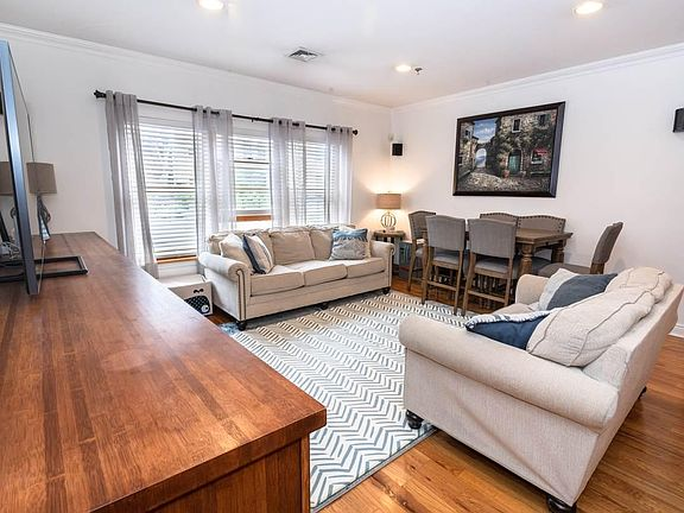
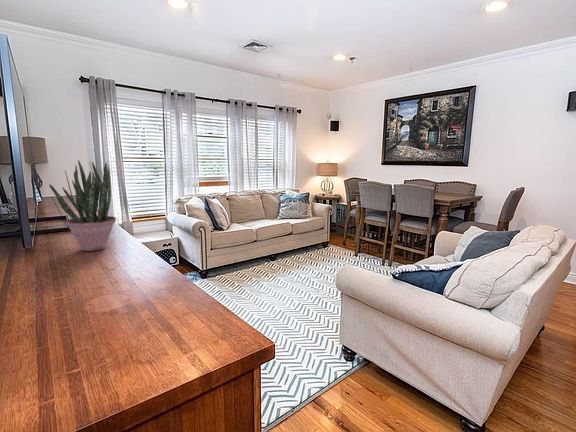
+ potted plant (87, 204)
